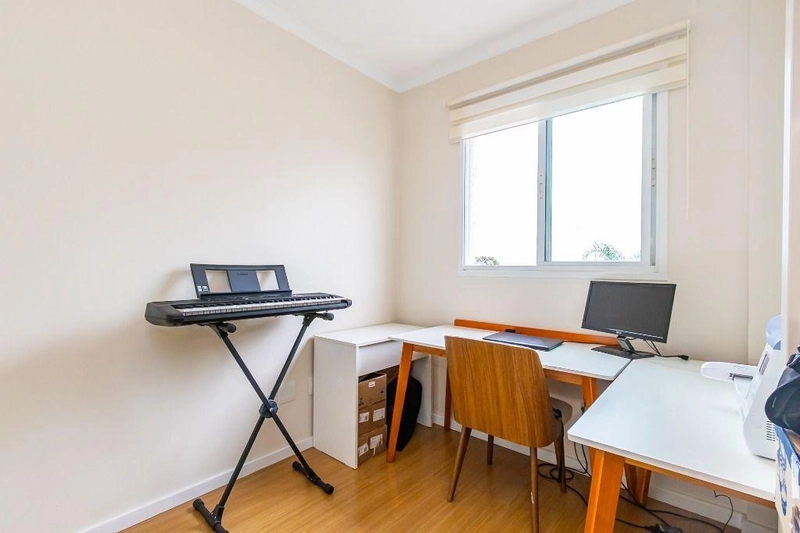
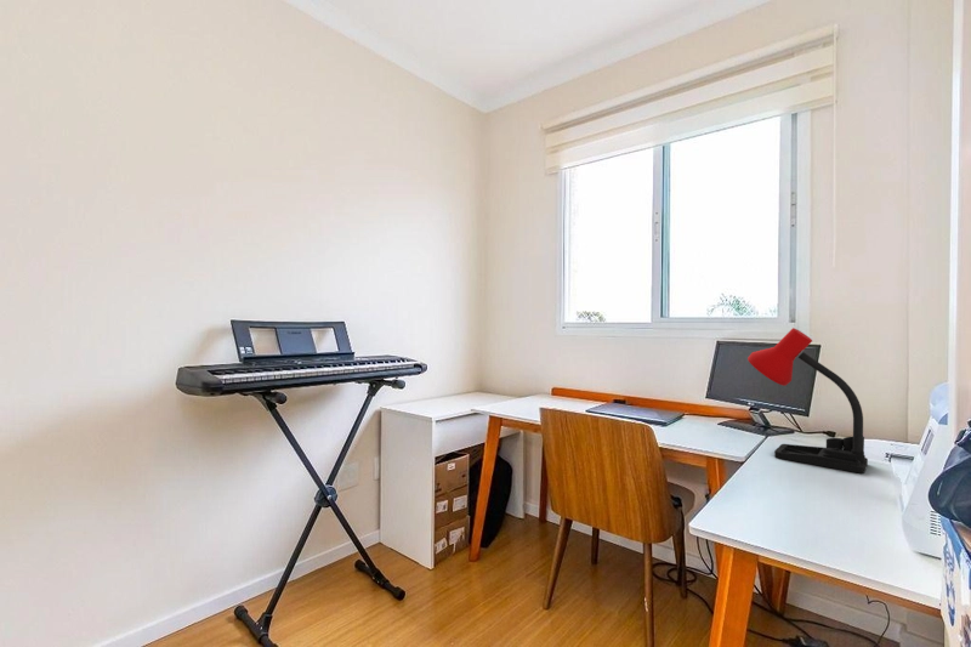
+ desk lamp (790, 380)
